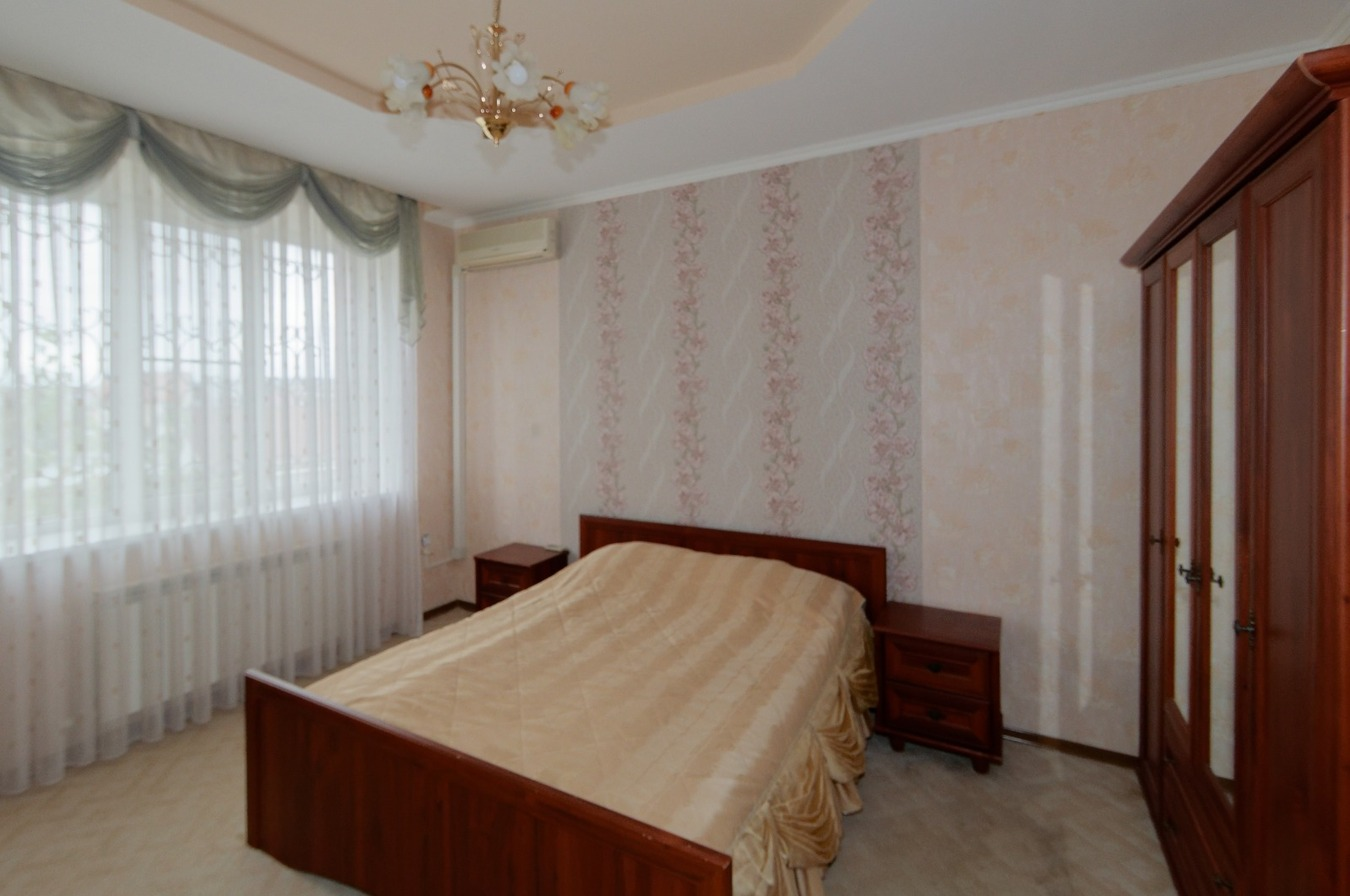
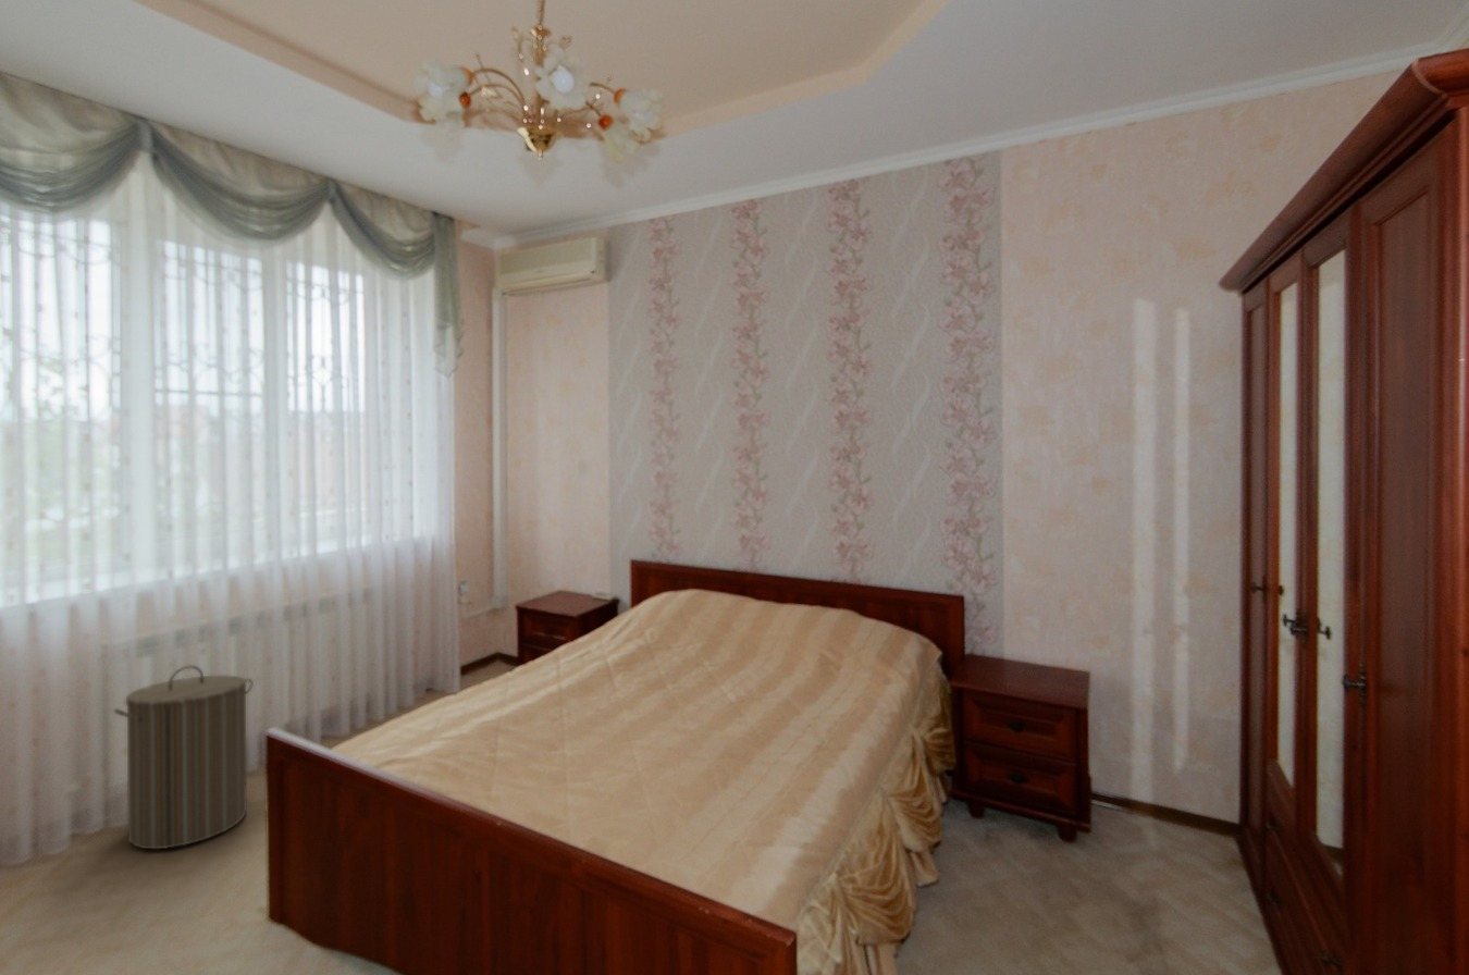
+ laundry hamper (188, 745)
